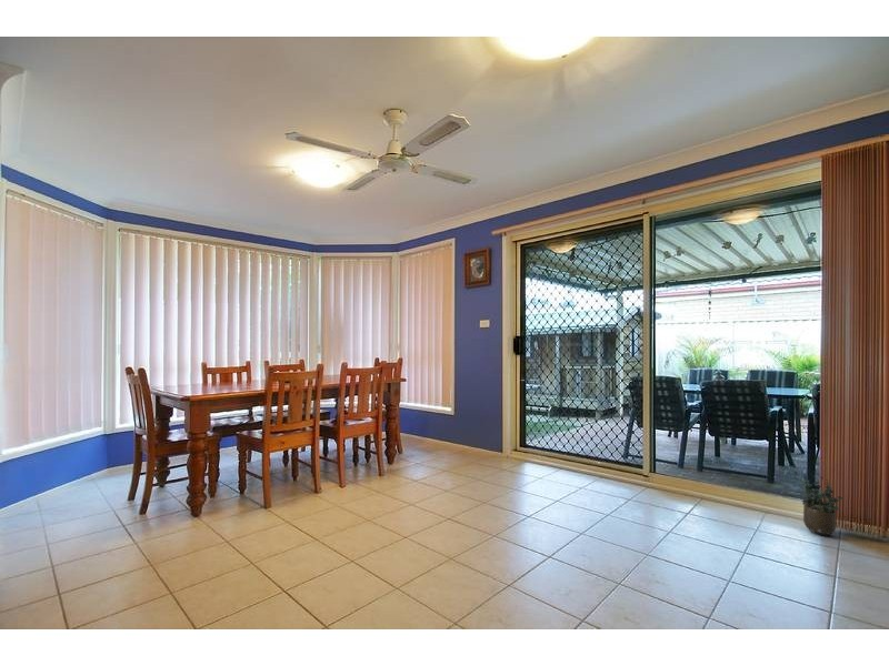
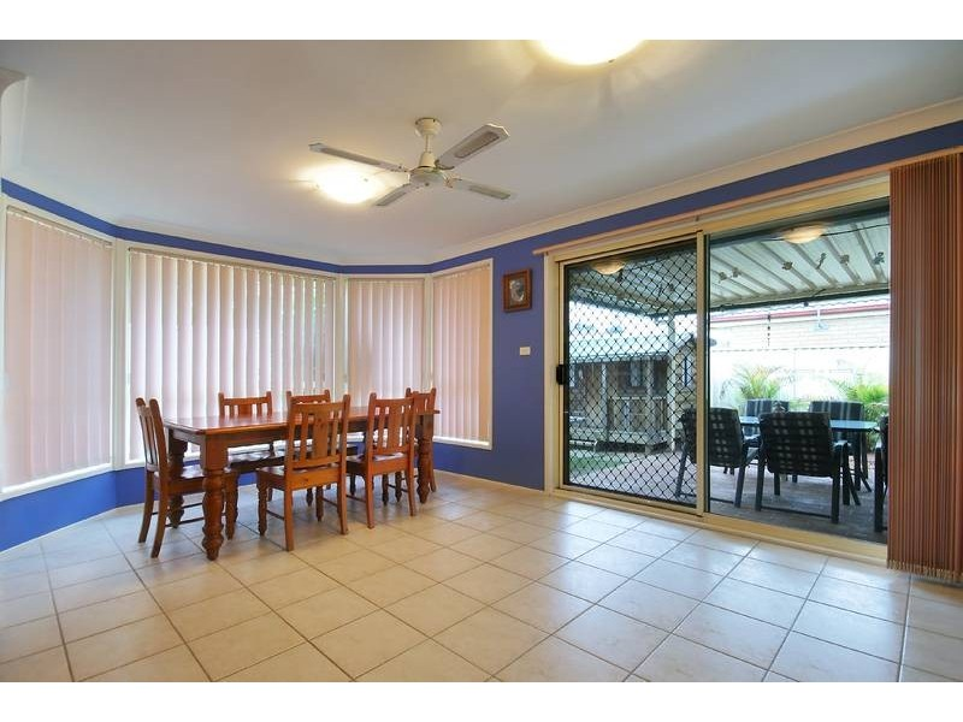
- potted plant (817, 501)
